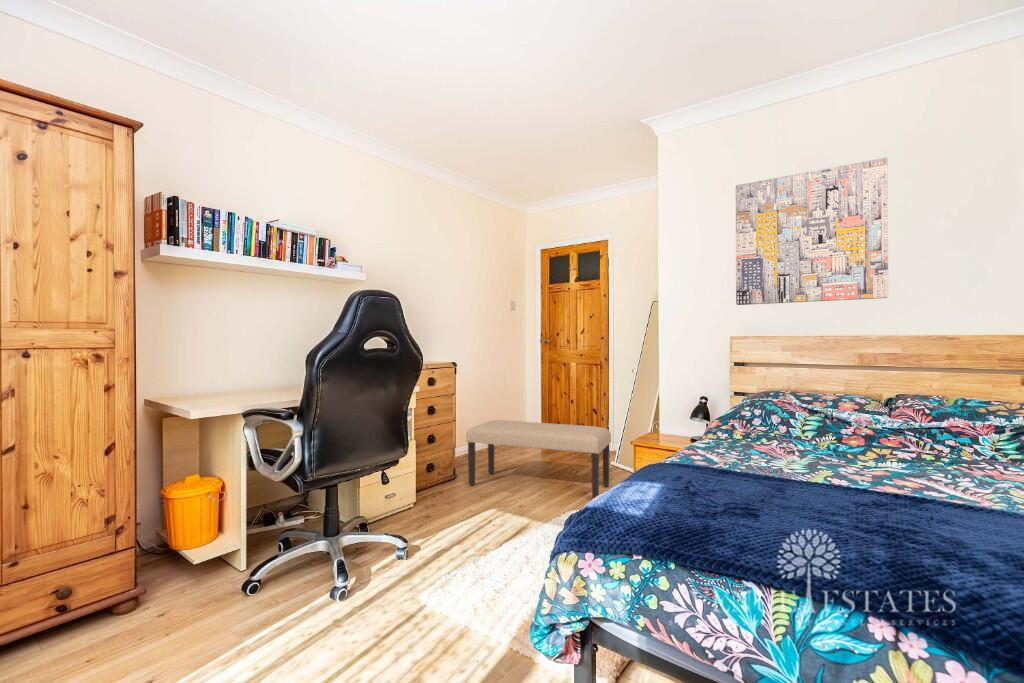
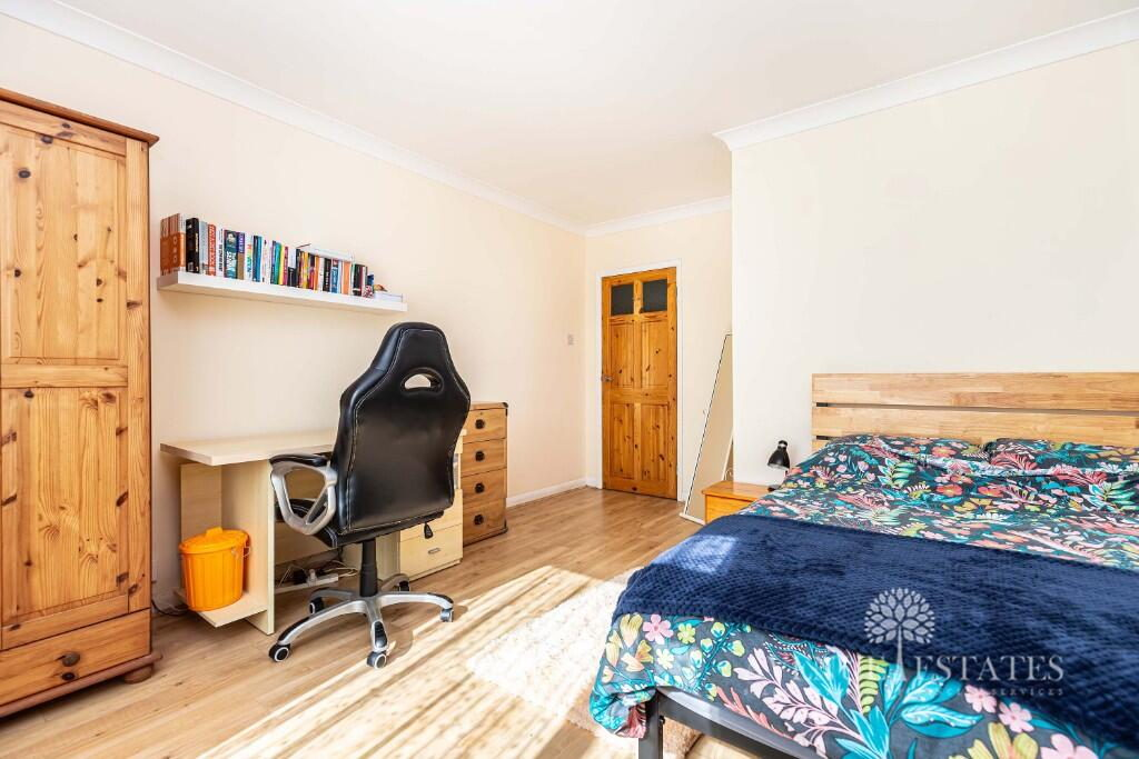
- wall art (806, 237)
- bench (539, 448)
